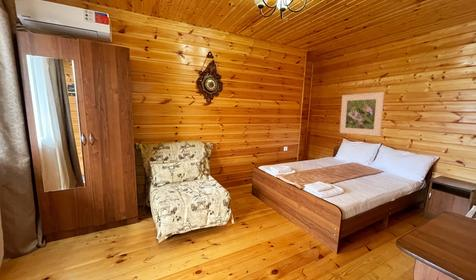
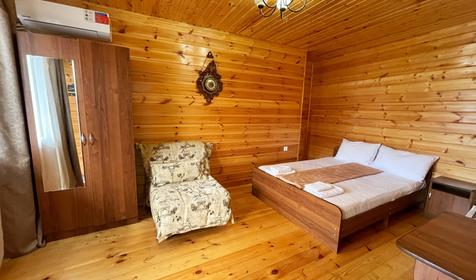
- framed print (360, 114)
